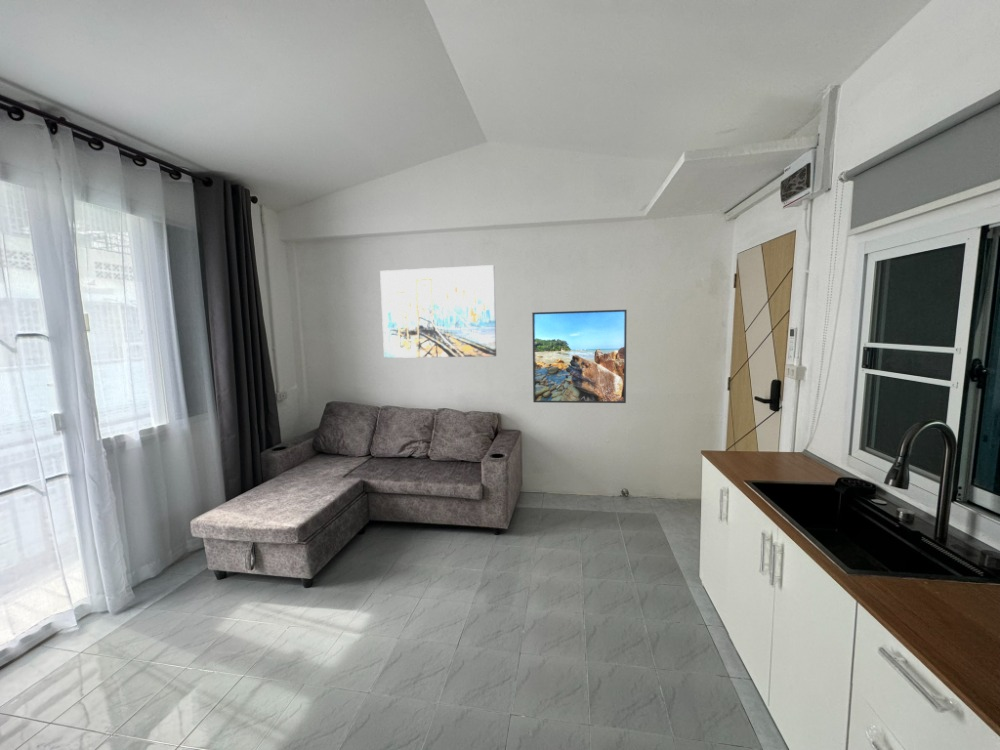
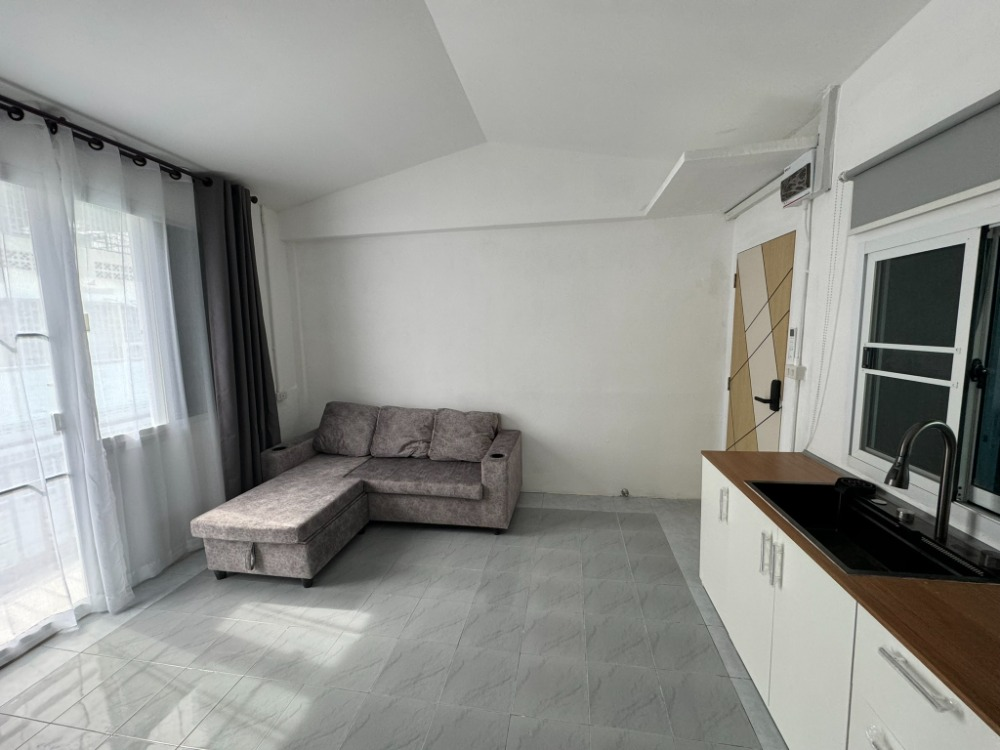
- wall art (437, 313)
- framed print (578, 357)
